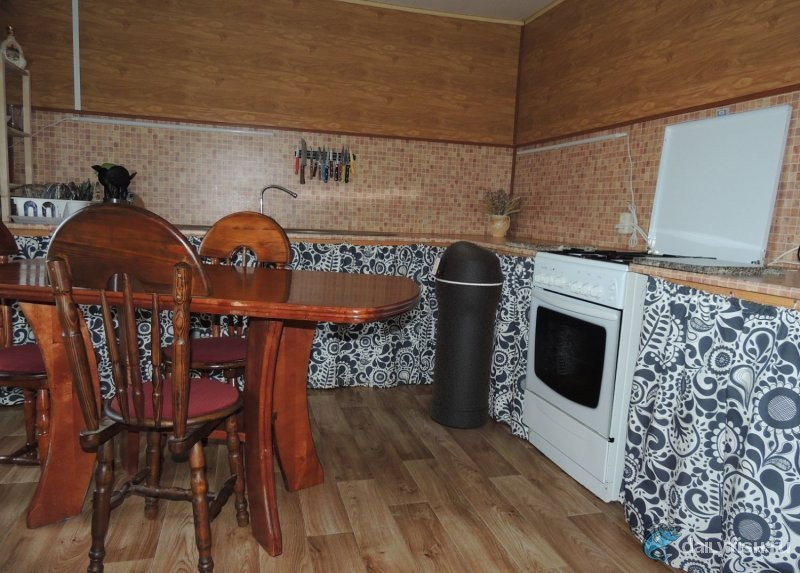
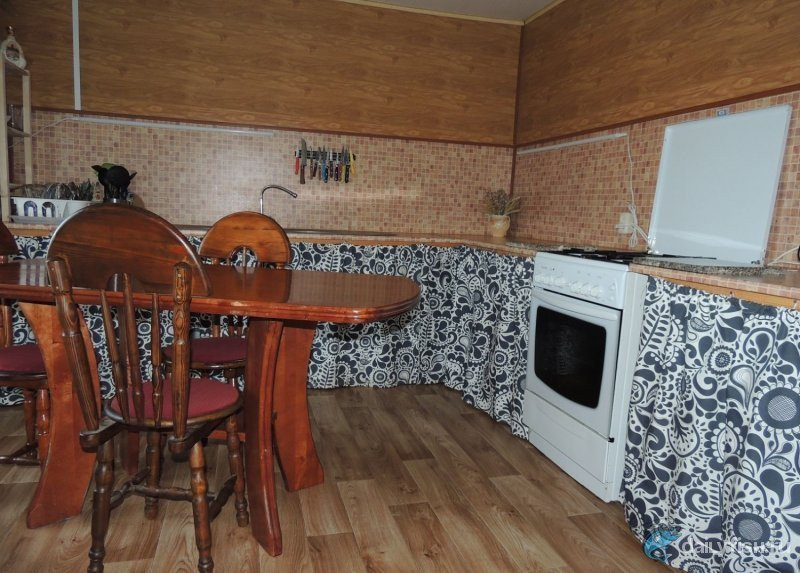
- trash can (463, 330)
